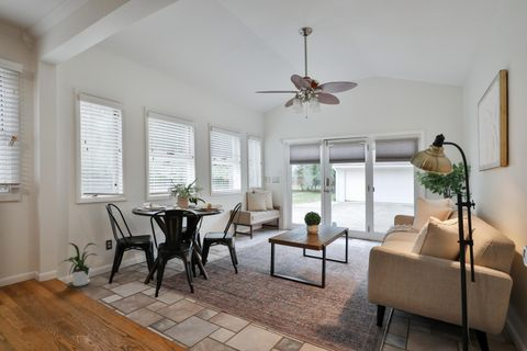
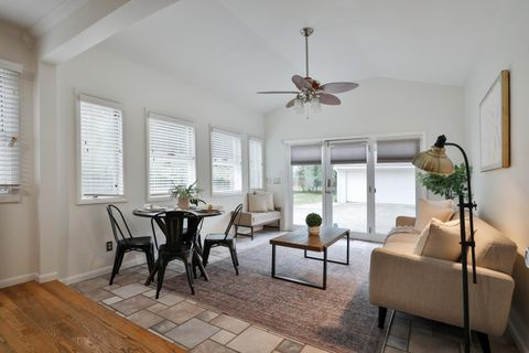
- house plant (80, 262)
